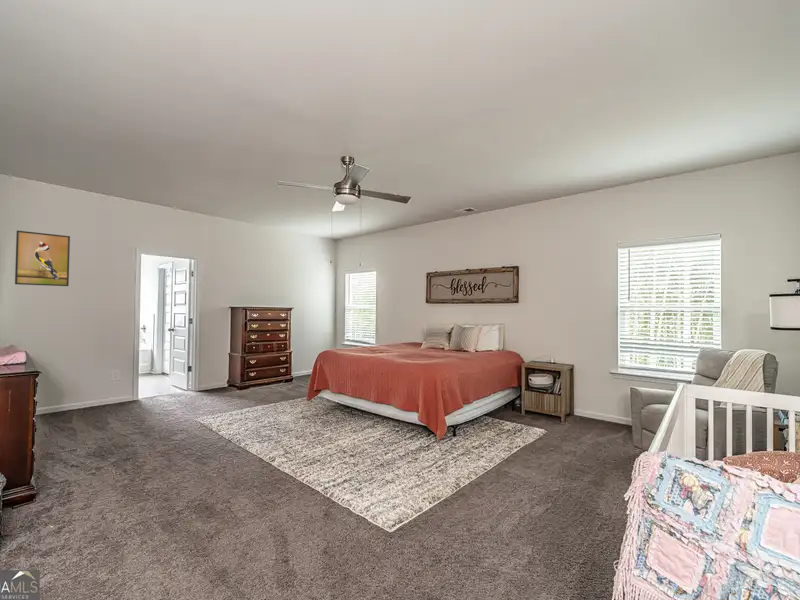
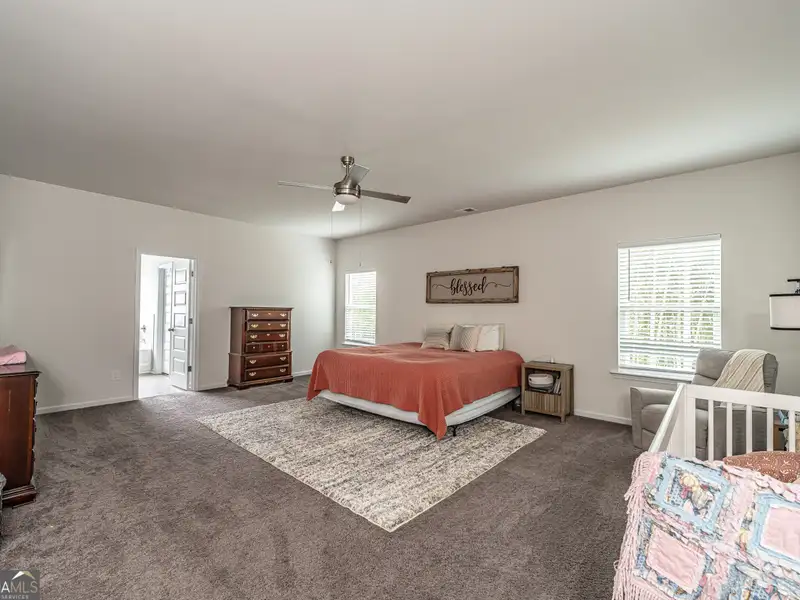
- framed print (43, 259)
